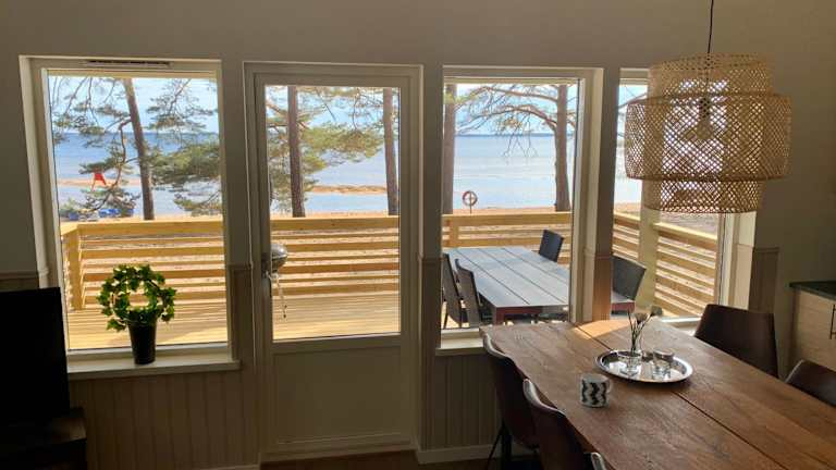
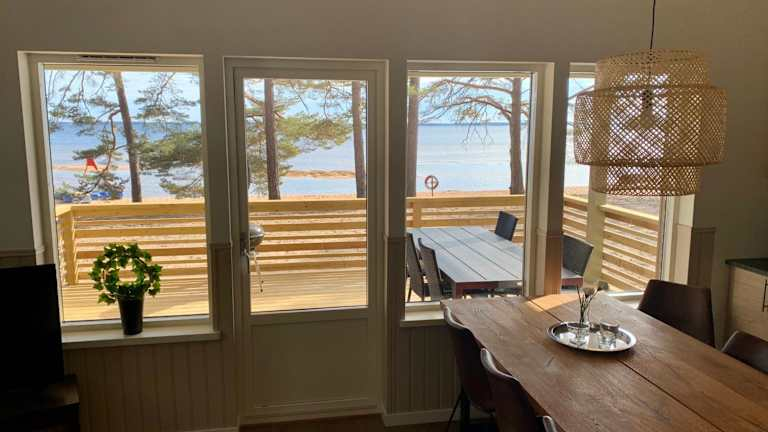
- cup (597, 388)
